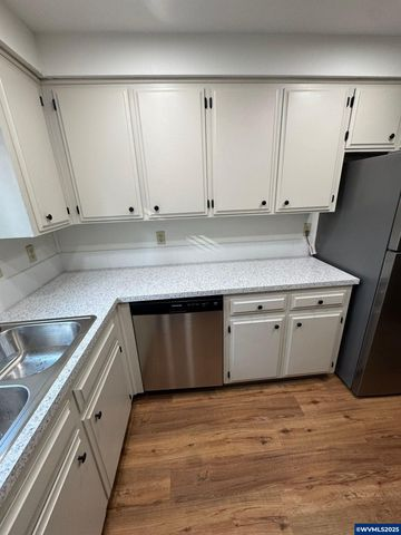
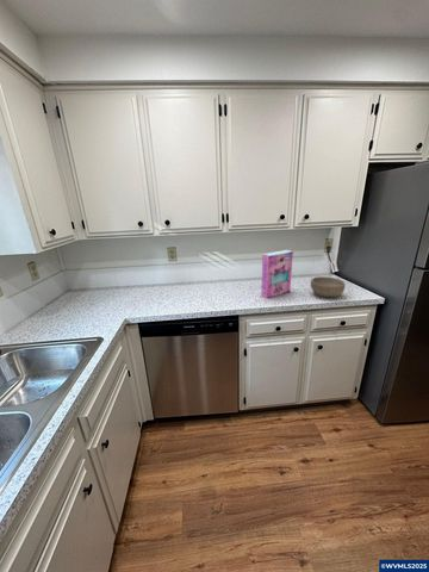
+ cereal box (276, 273)
+ bowl (327, 287)
